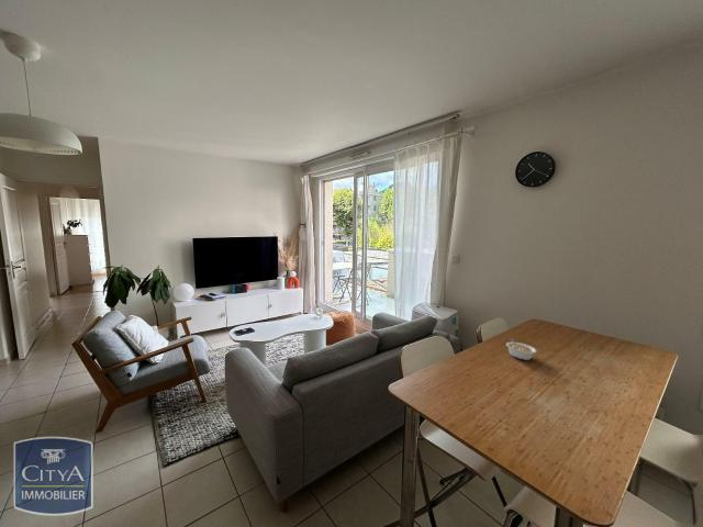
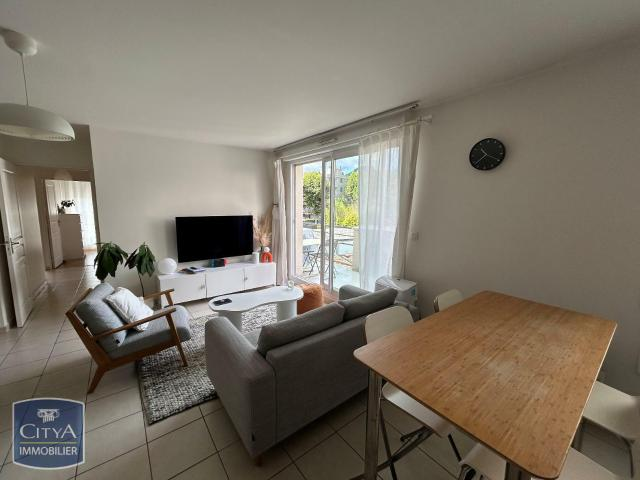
- legume (520, 350)
